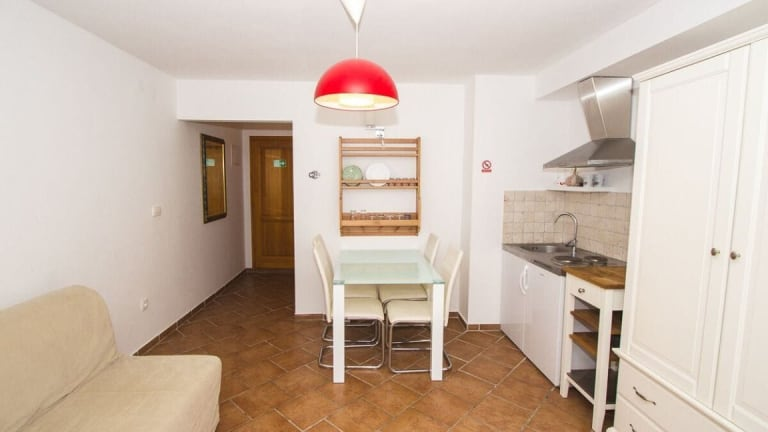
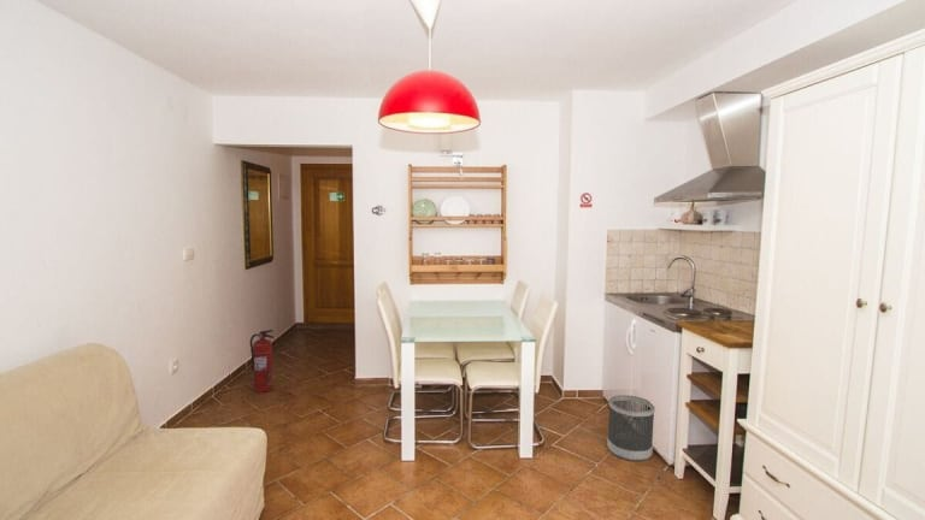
+ fire extinguisher (261, 359)
+ wastebasket (630, 426)
